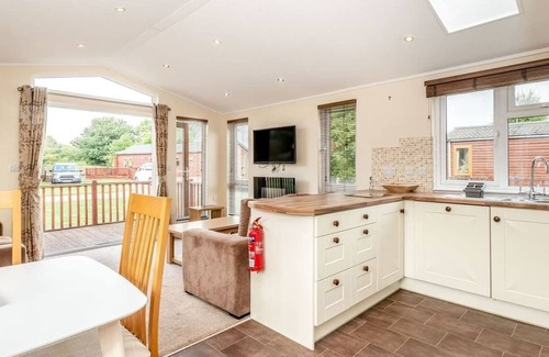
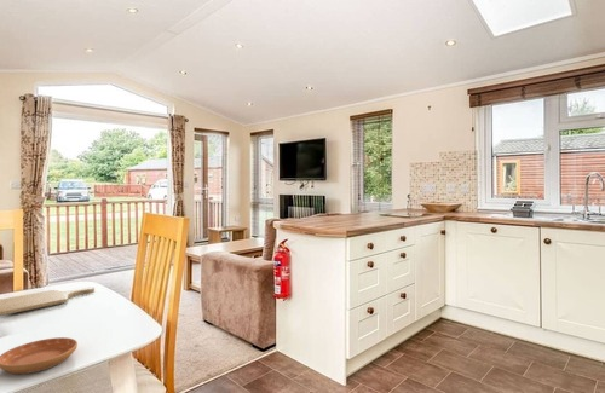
+ chopping board (35, 300)
+ saucer (39, 356)
